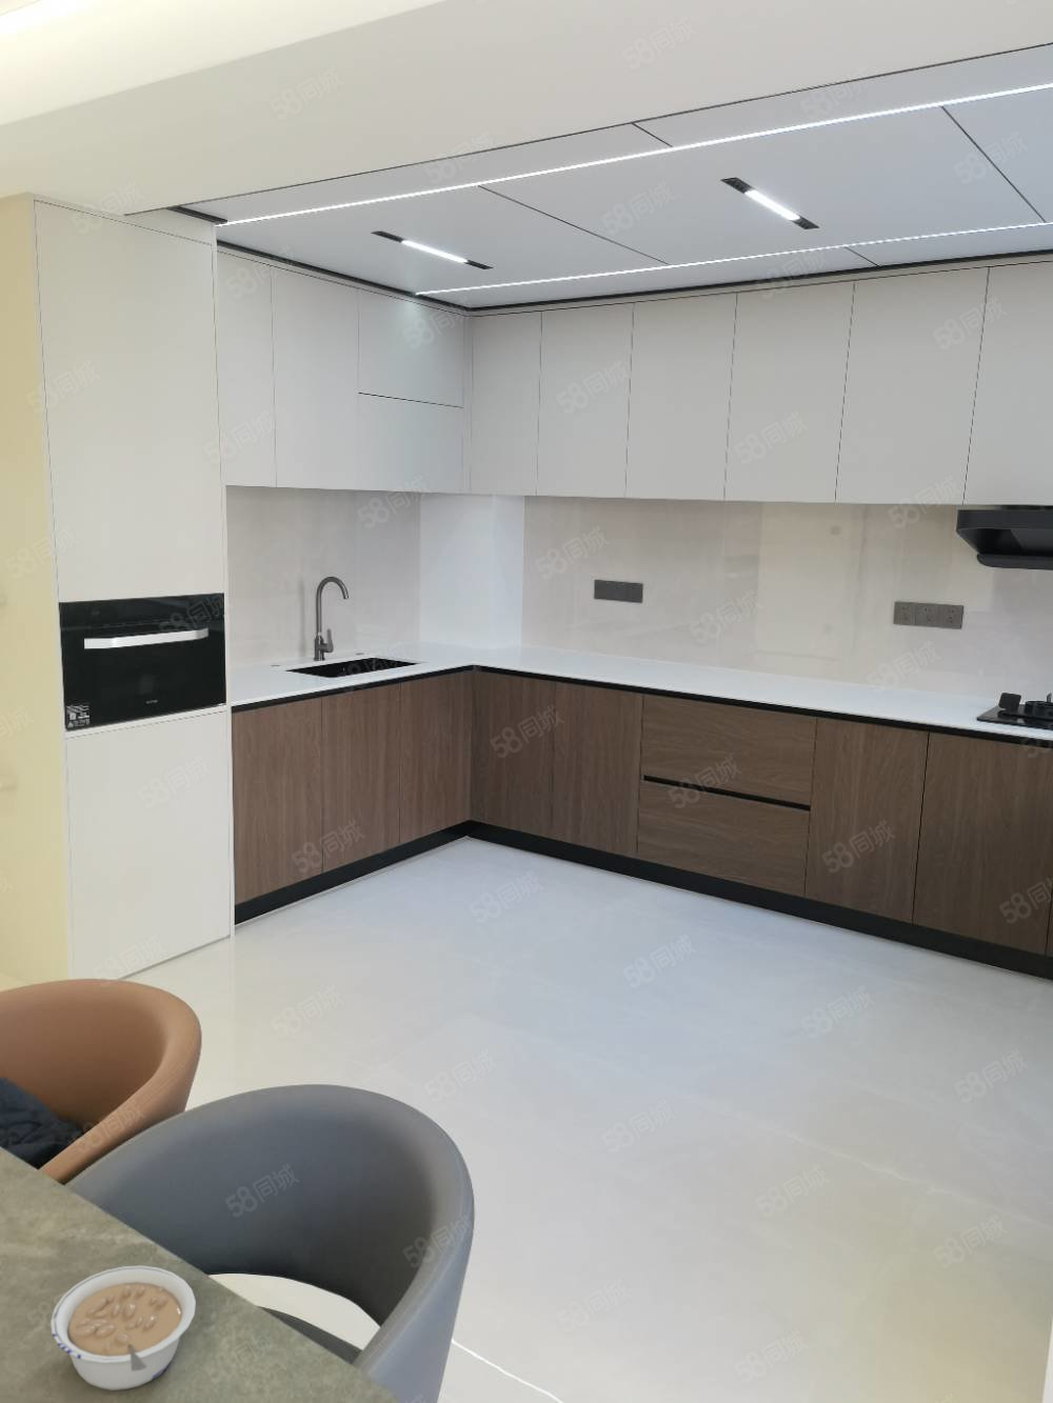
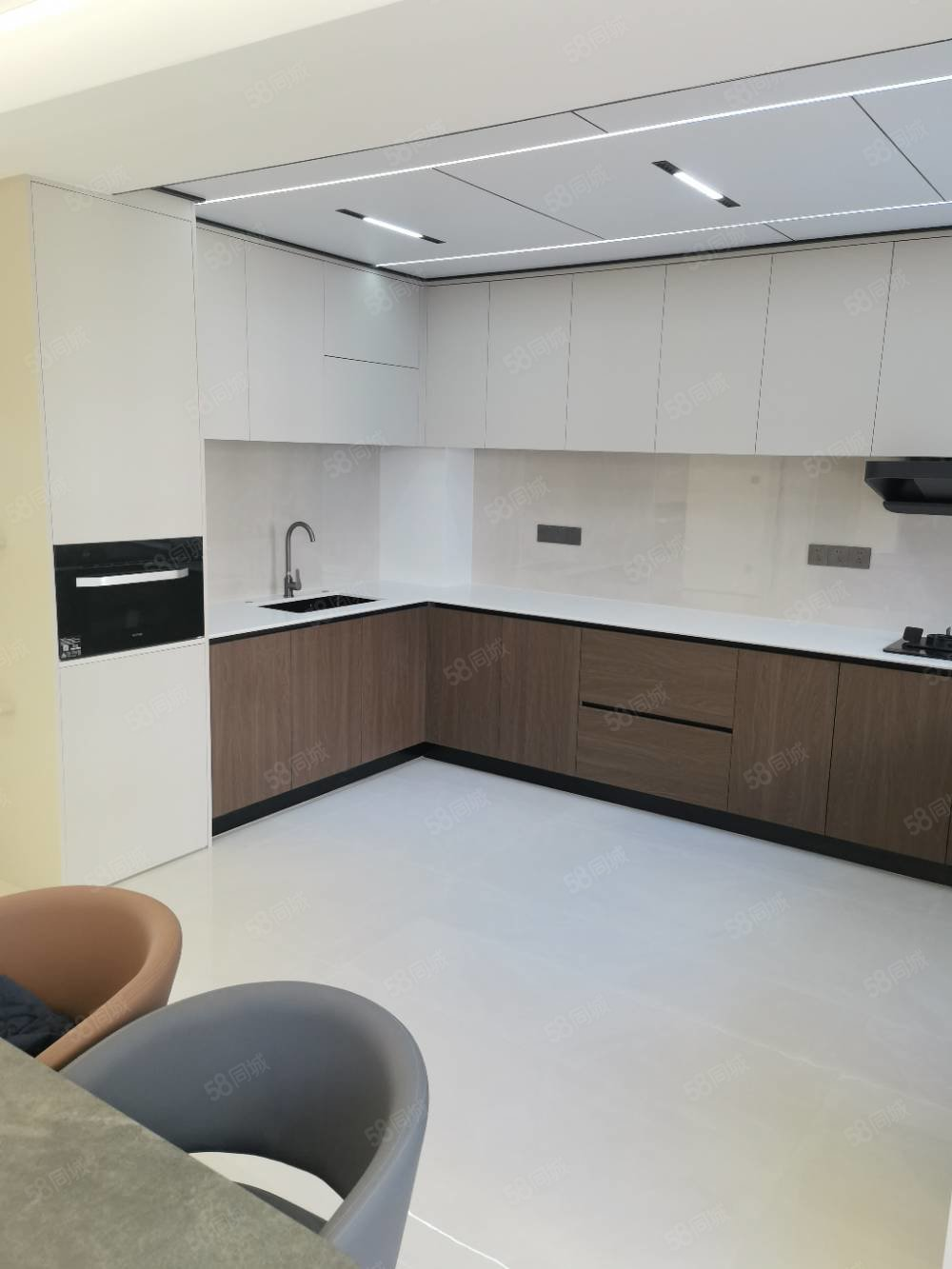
- legume (128, 1330)
